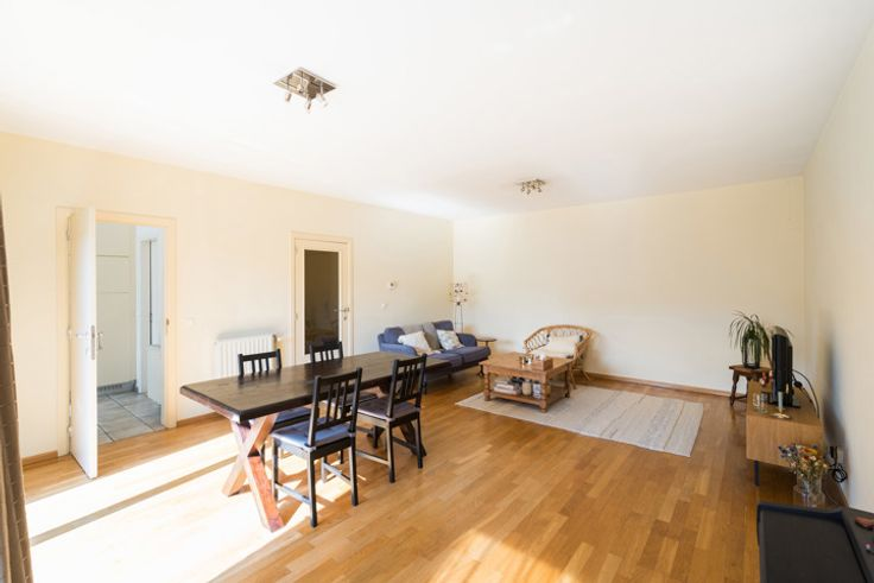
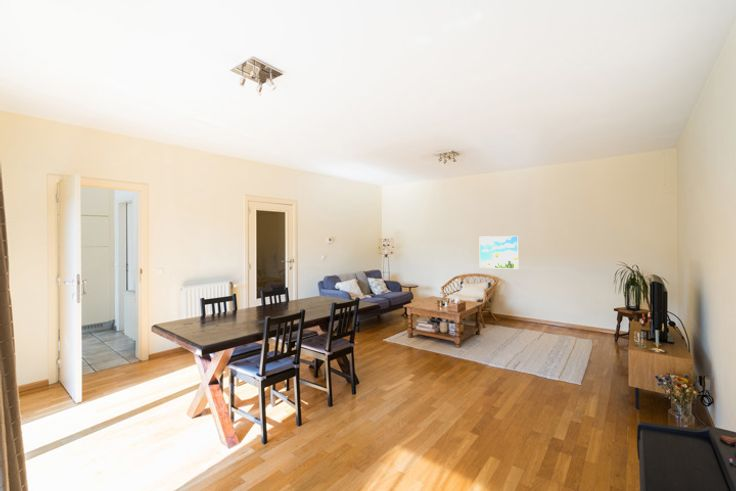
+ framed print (498, 252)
